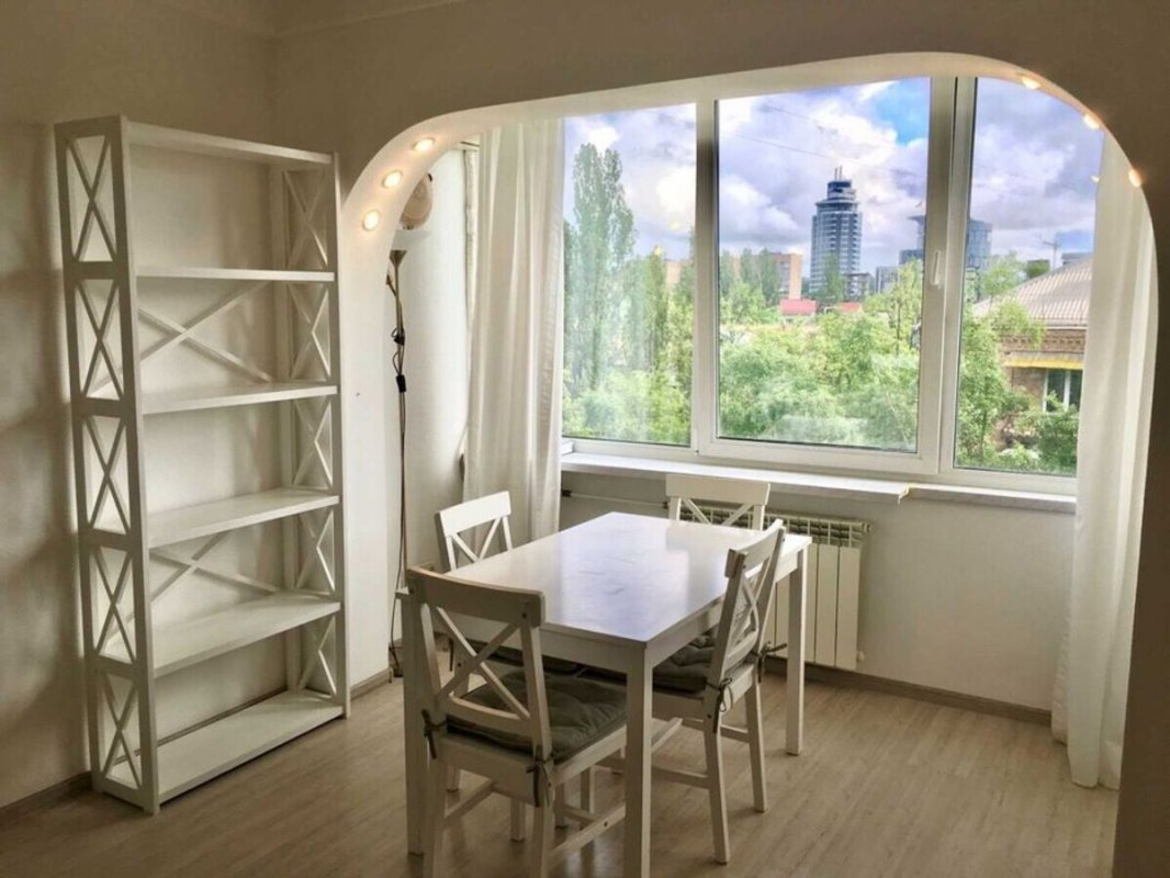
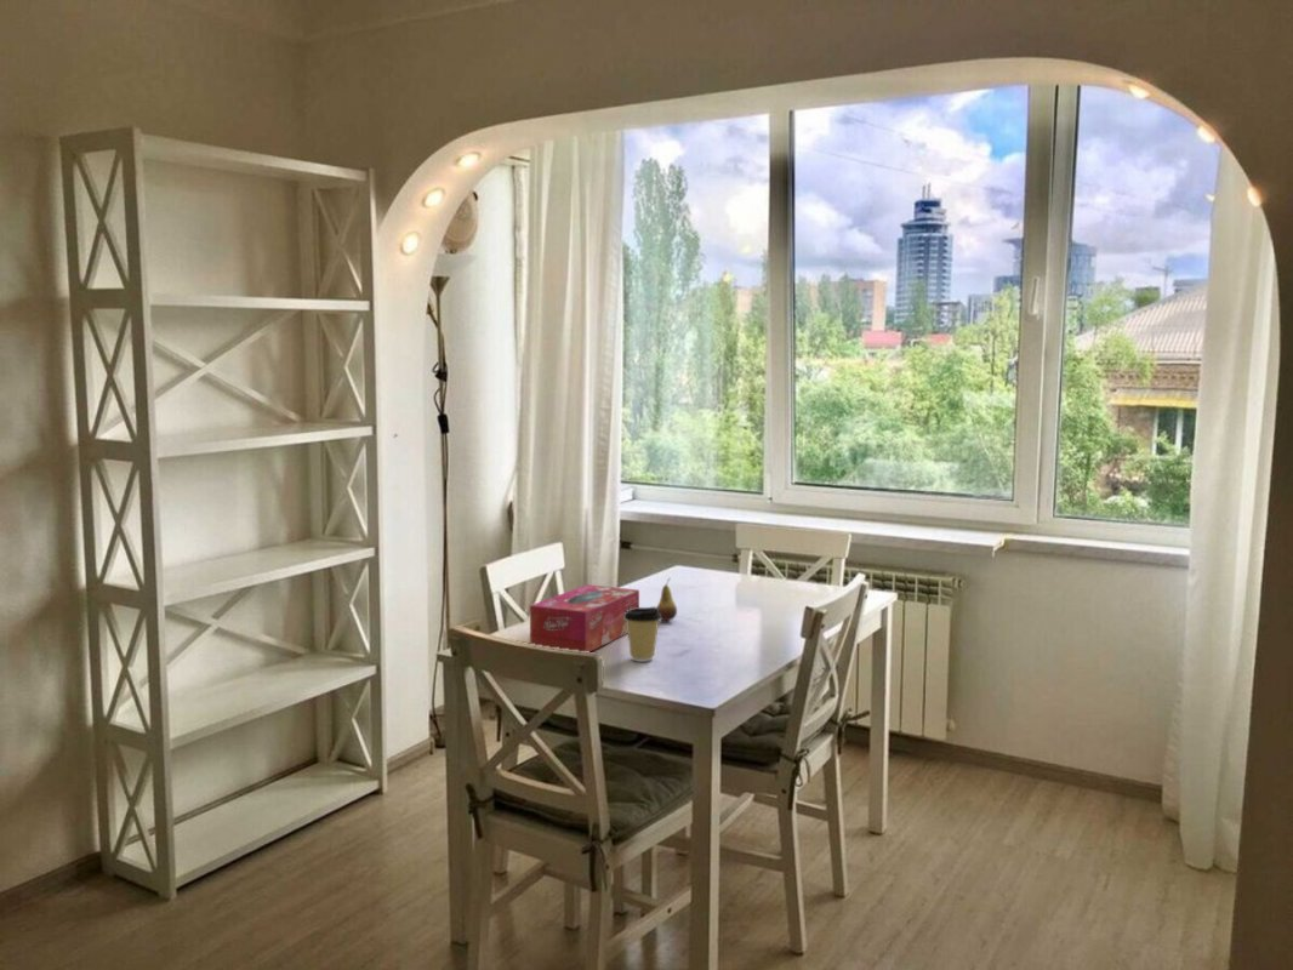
+ tissue box (586, 616)
+ coffee cup (642, 633)
+ fruit (666, 598)
